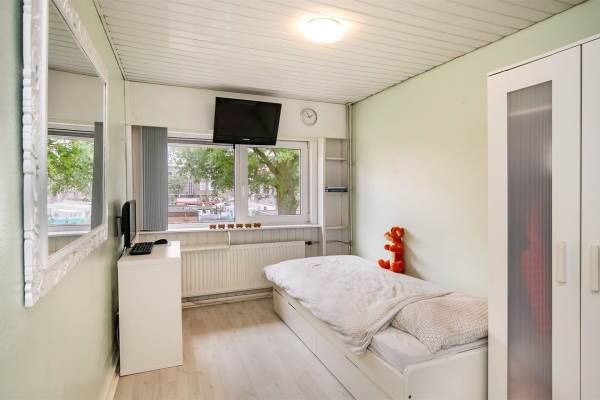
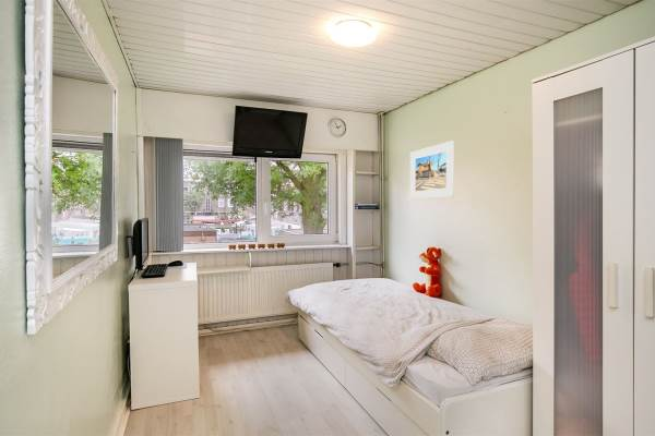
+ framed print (430, 172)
